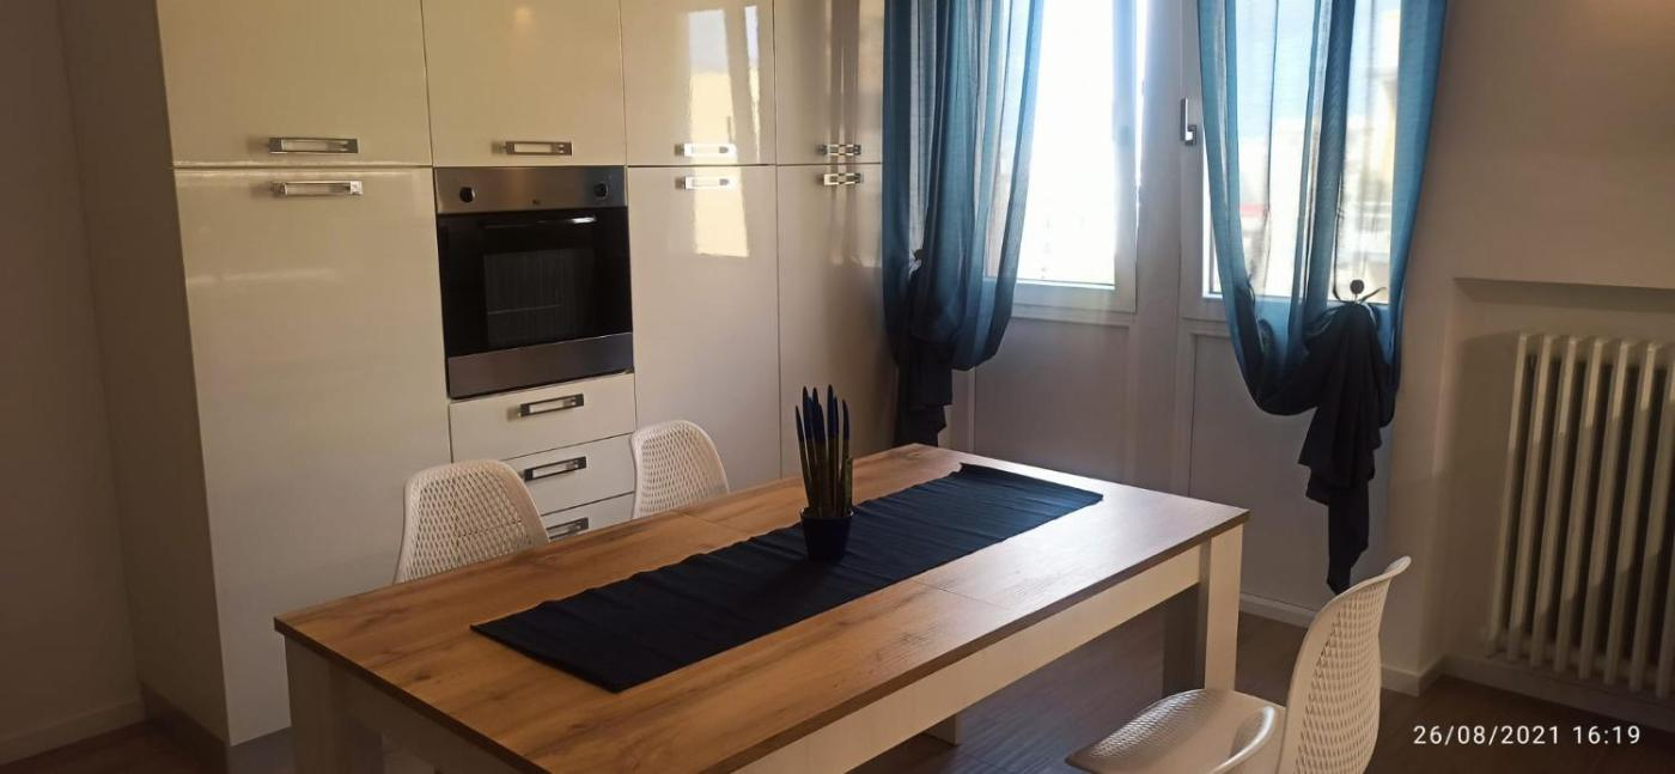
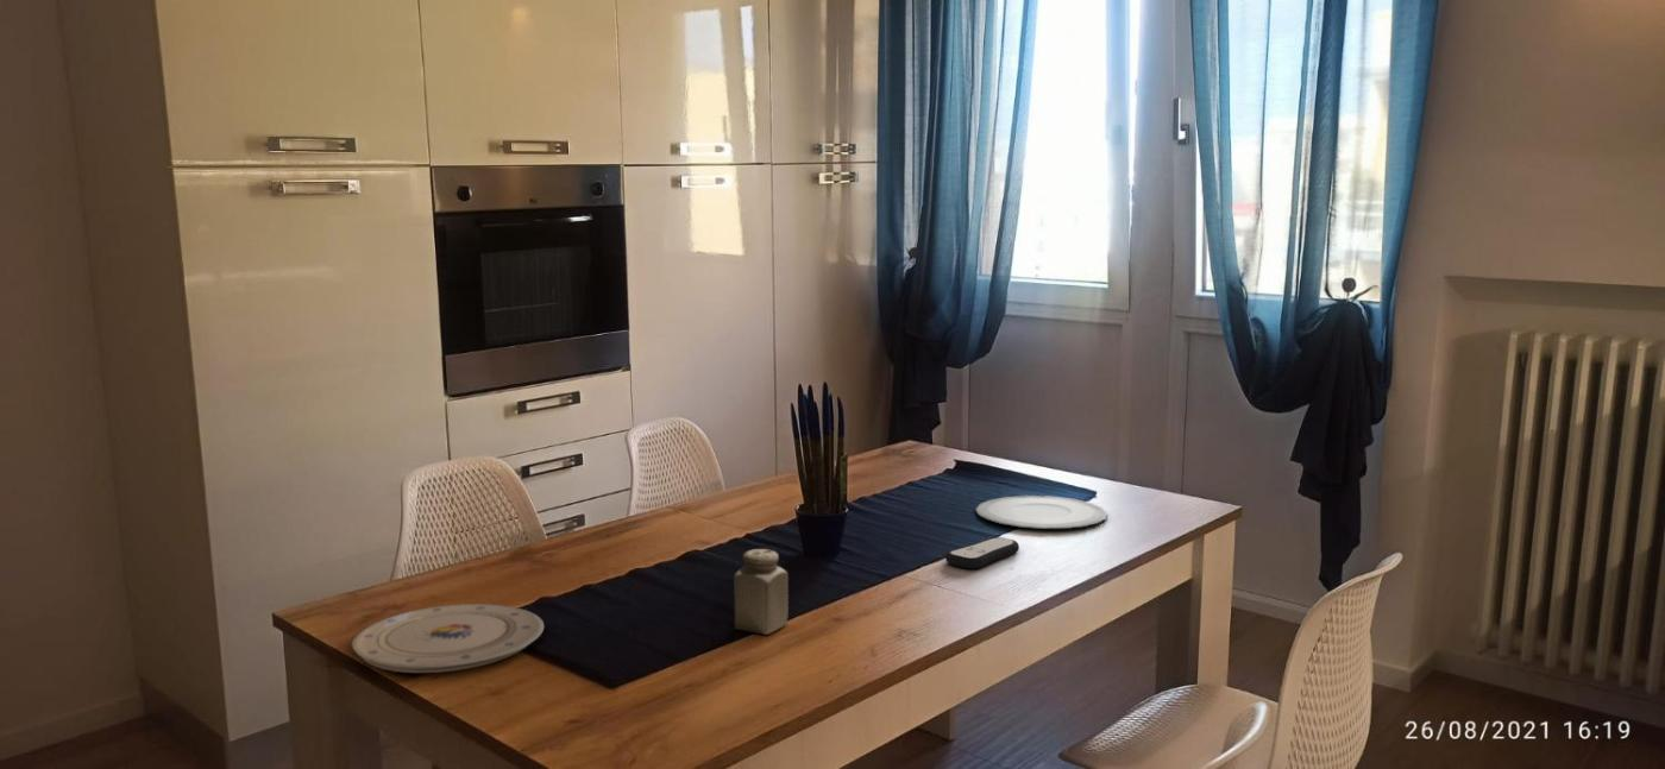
+ plate (1041, 511)
+ remote control (984, 551)
+ plate (450, 637)
+ salt shaker (761, 588)
